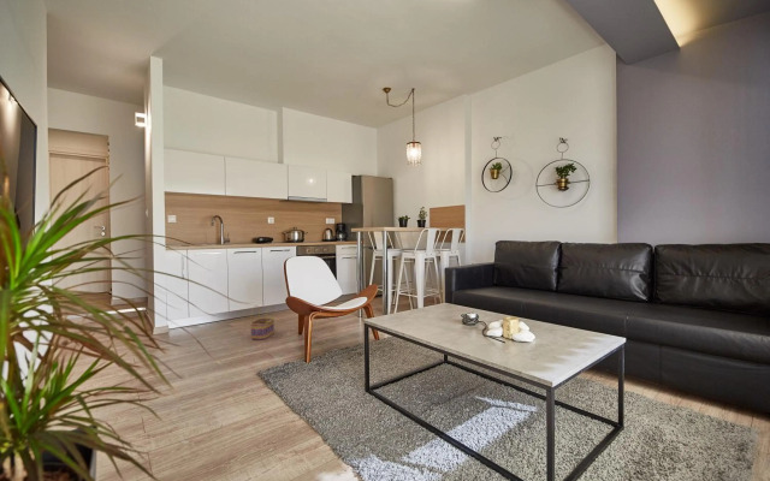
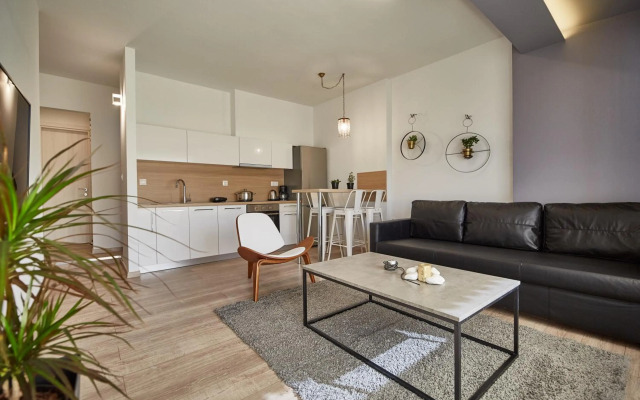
- basket (262, 320)
